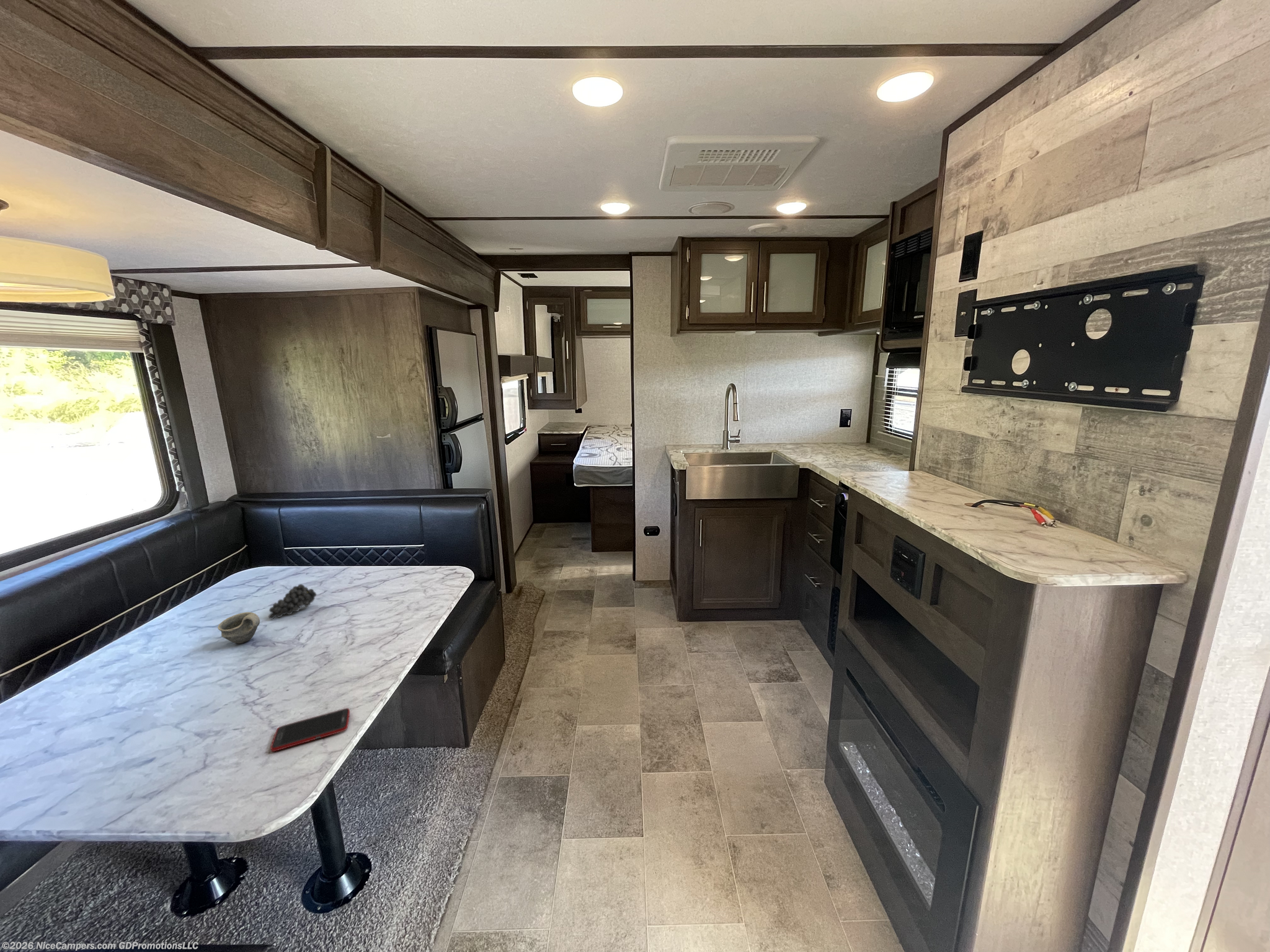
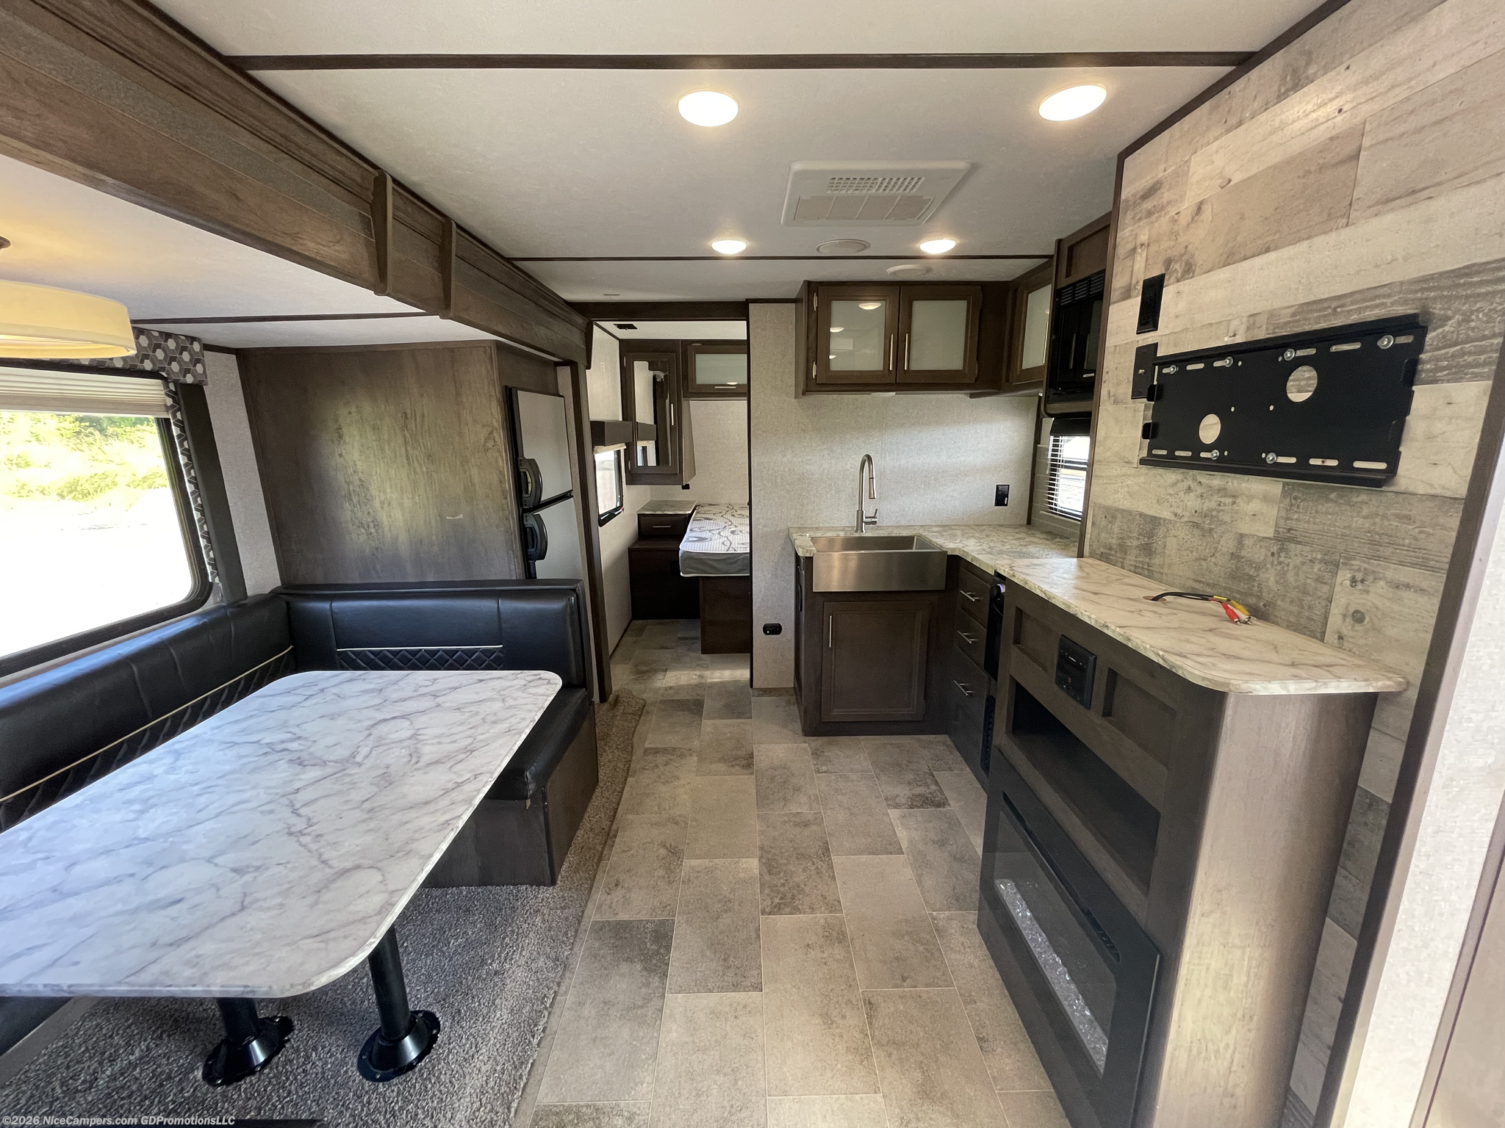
- cup (240, 627)
- fruit (292, 598)
- cell phone (312, 729)
